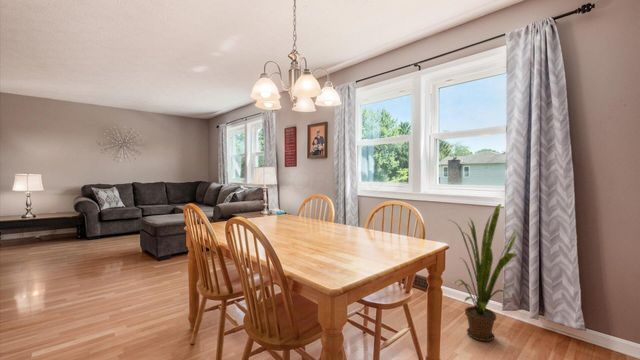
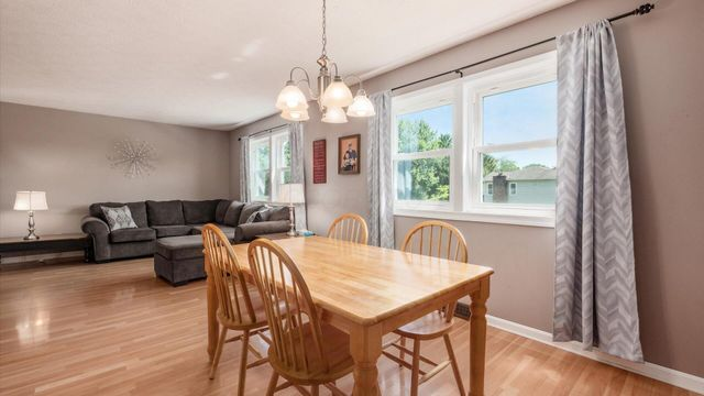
- house plant (480, 269)
